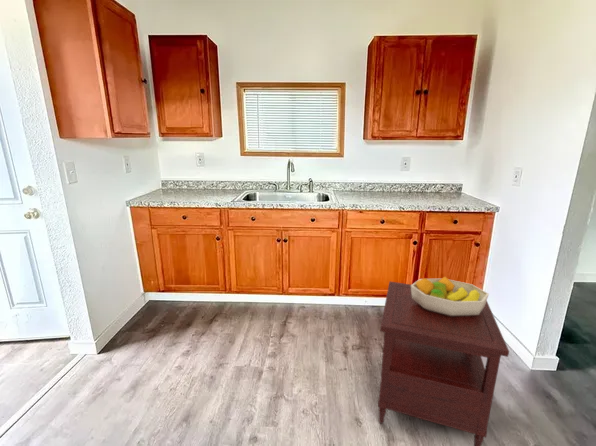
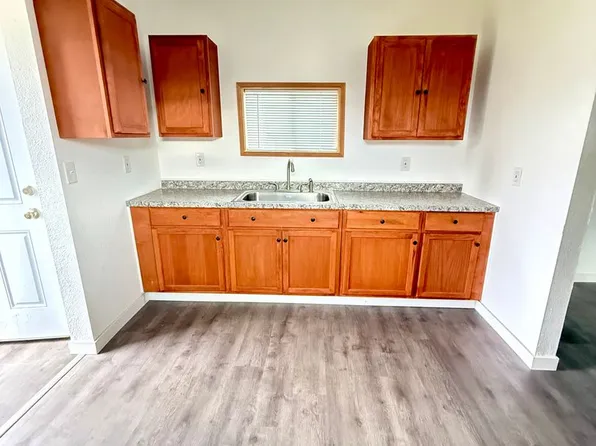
- fruit bowl (448, 293)
- side table (431, 357)
